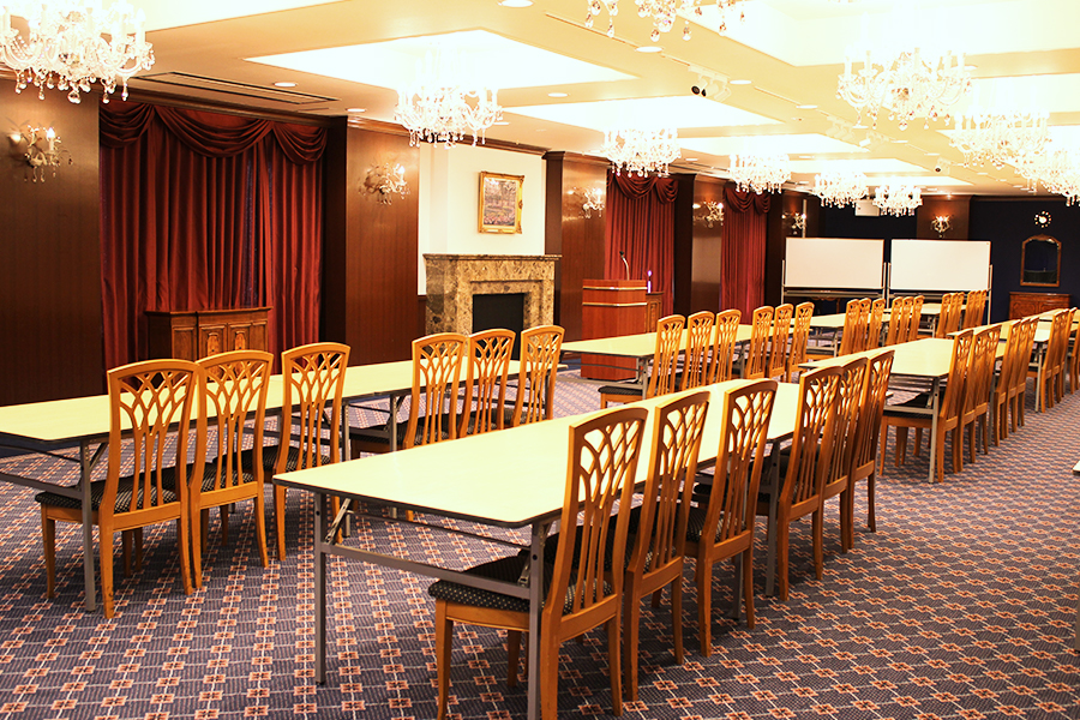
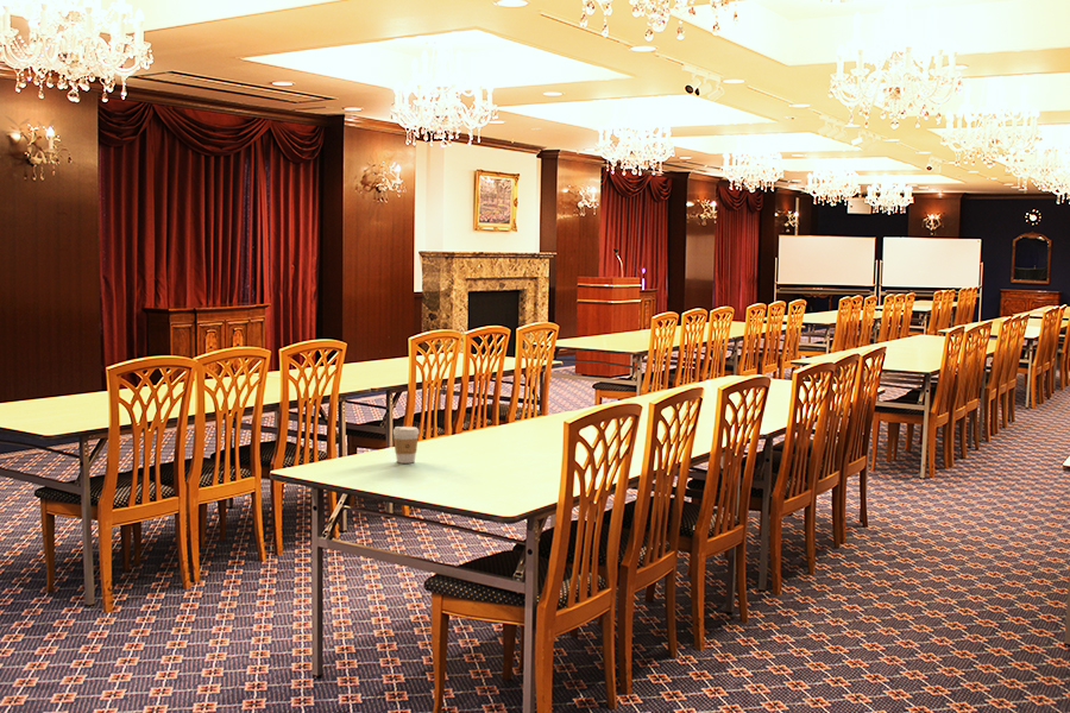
+ coffee cup (405, 443)
